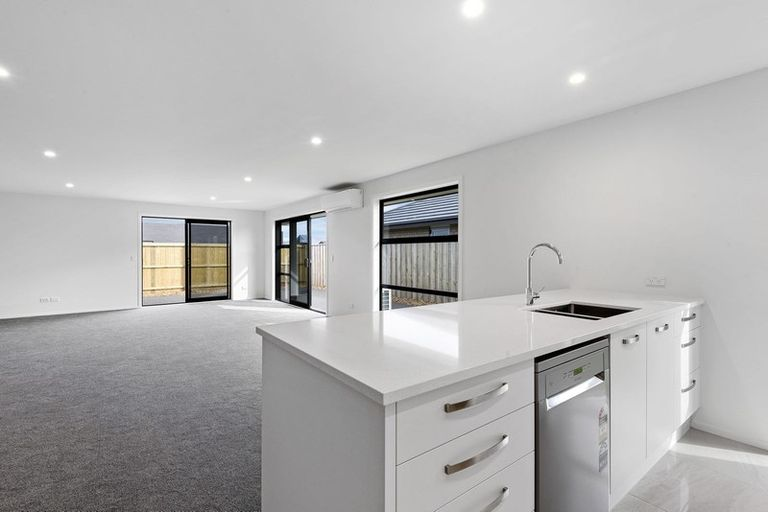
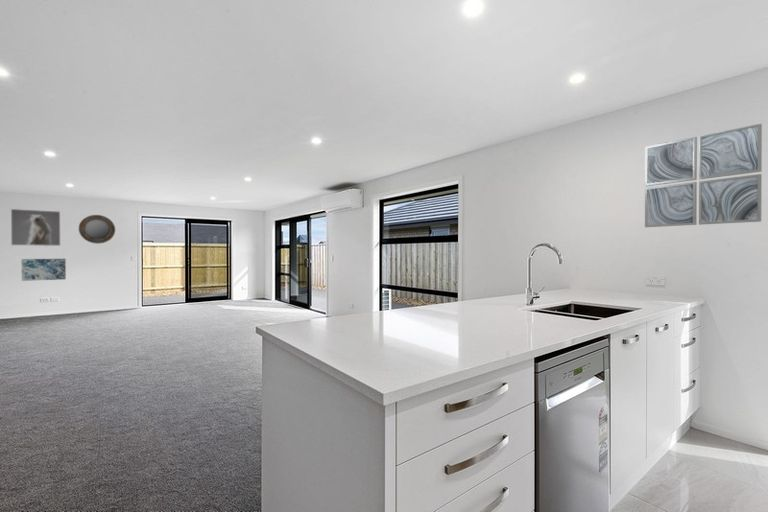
+ home mirror (97, 229)
+ wall art (696, 179)
+ wall art (44, 269)
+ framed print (36, 227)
